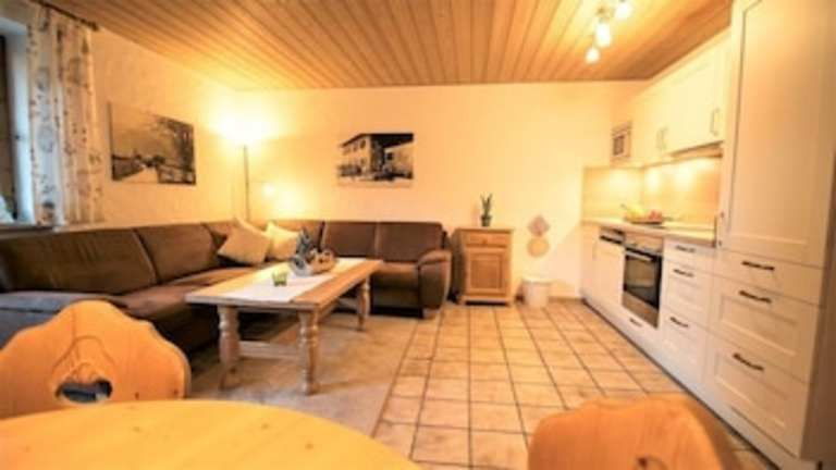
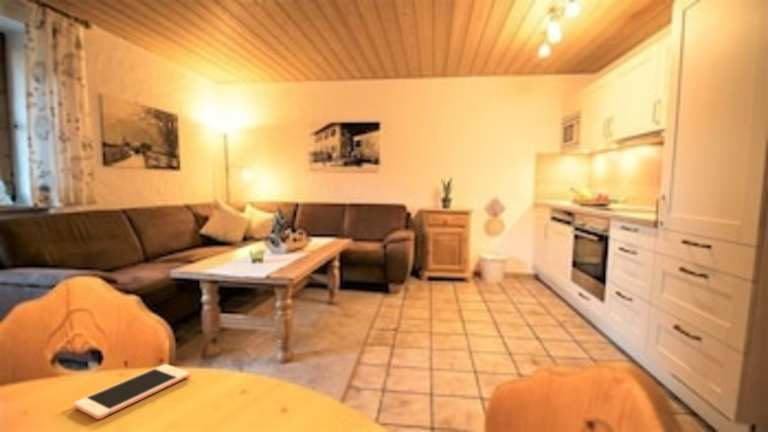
+ cell phone (136, 388)
